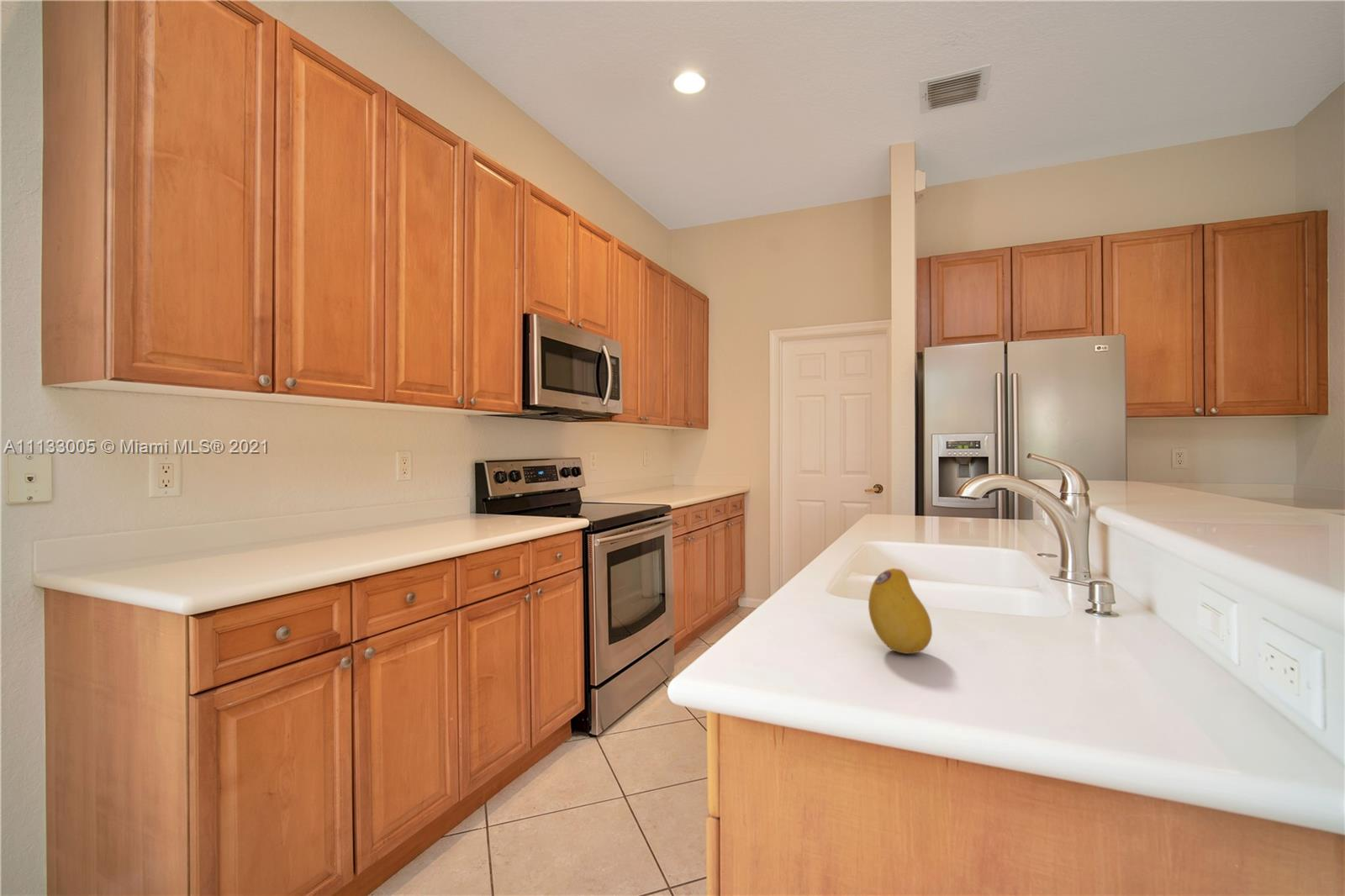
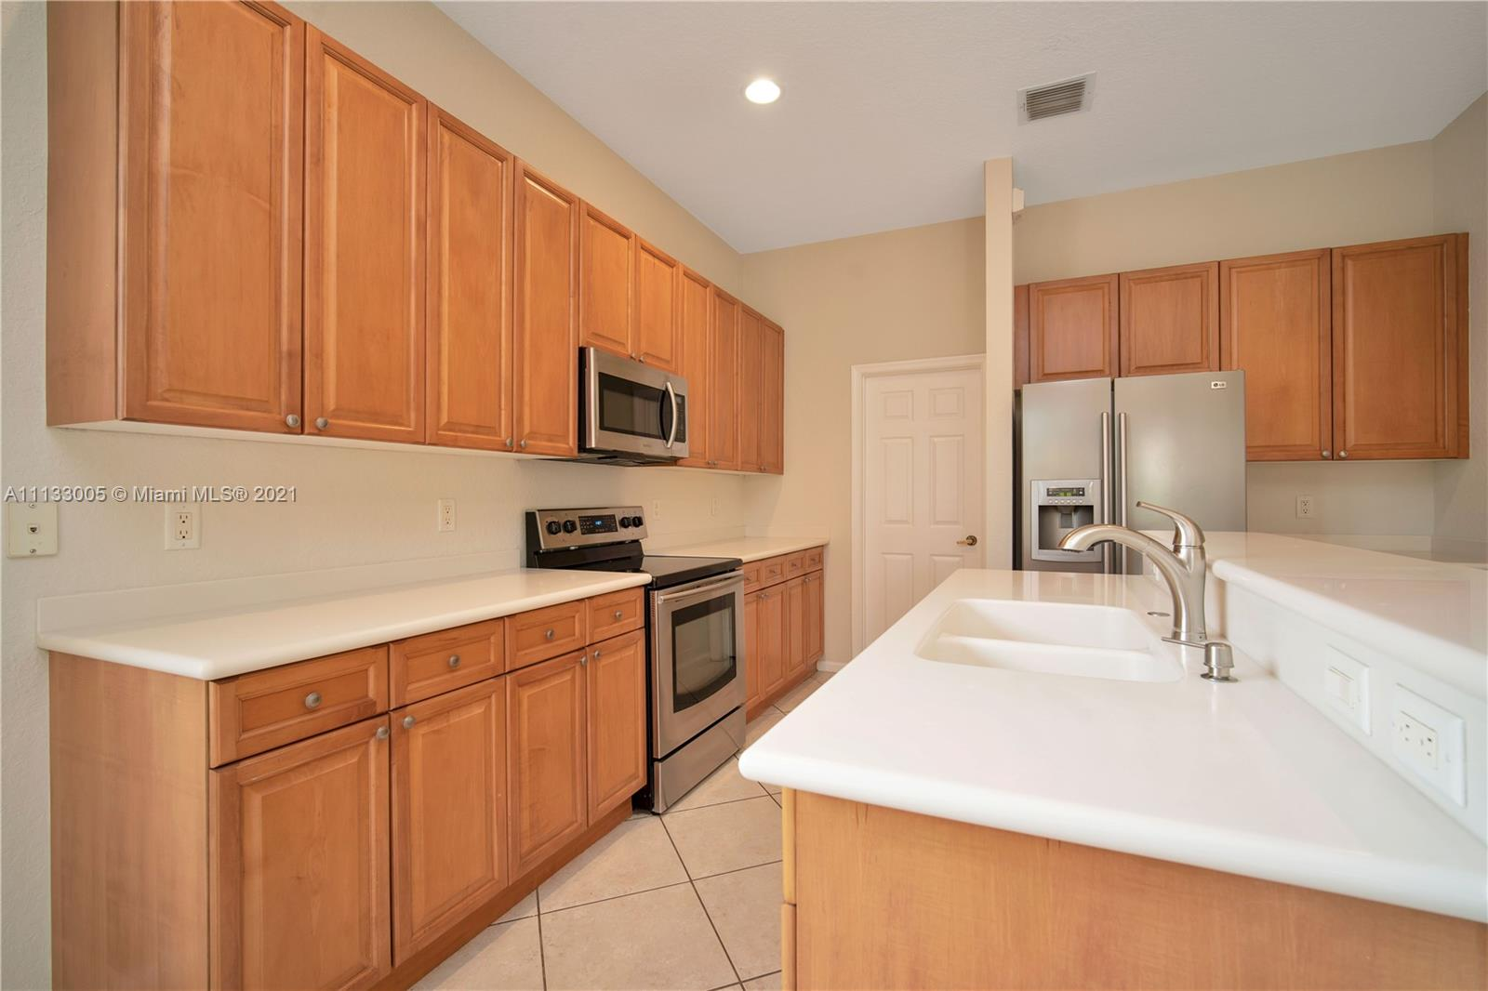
- fruit (899, 610)
